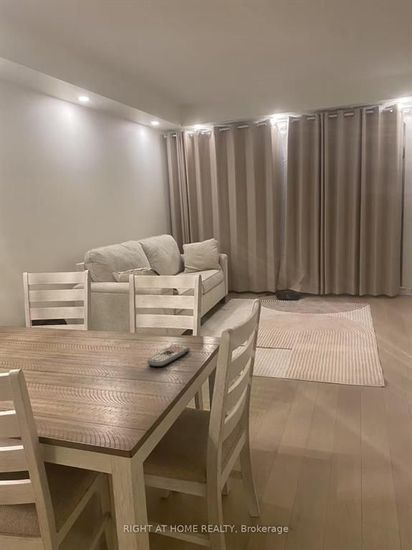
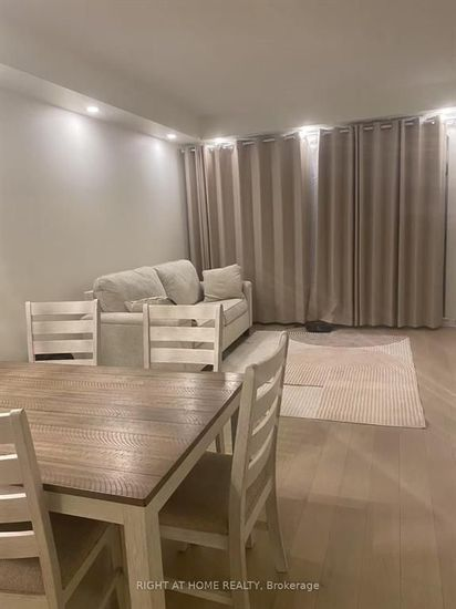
- remote control (168, 355)
